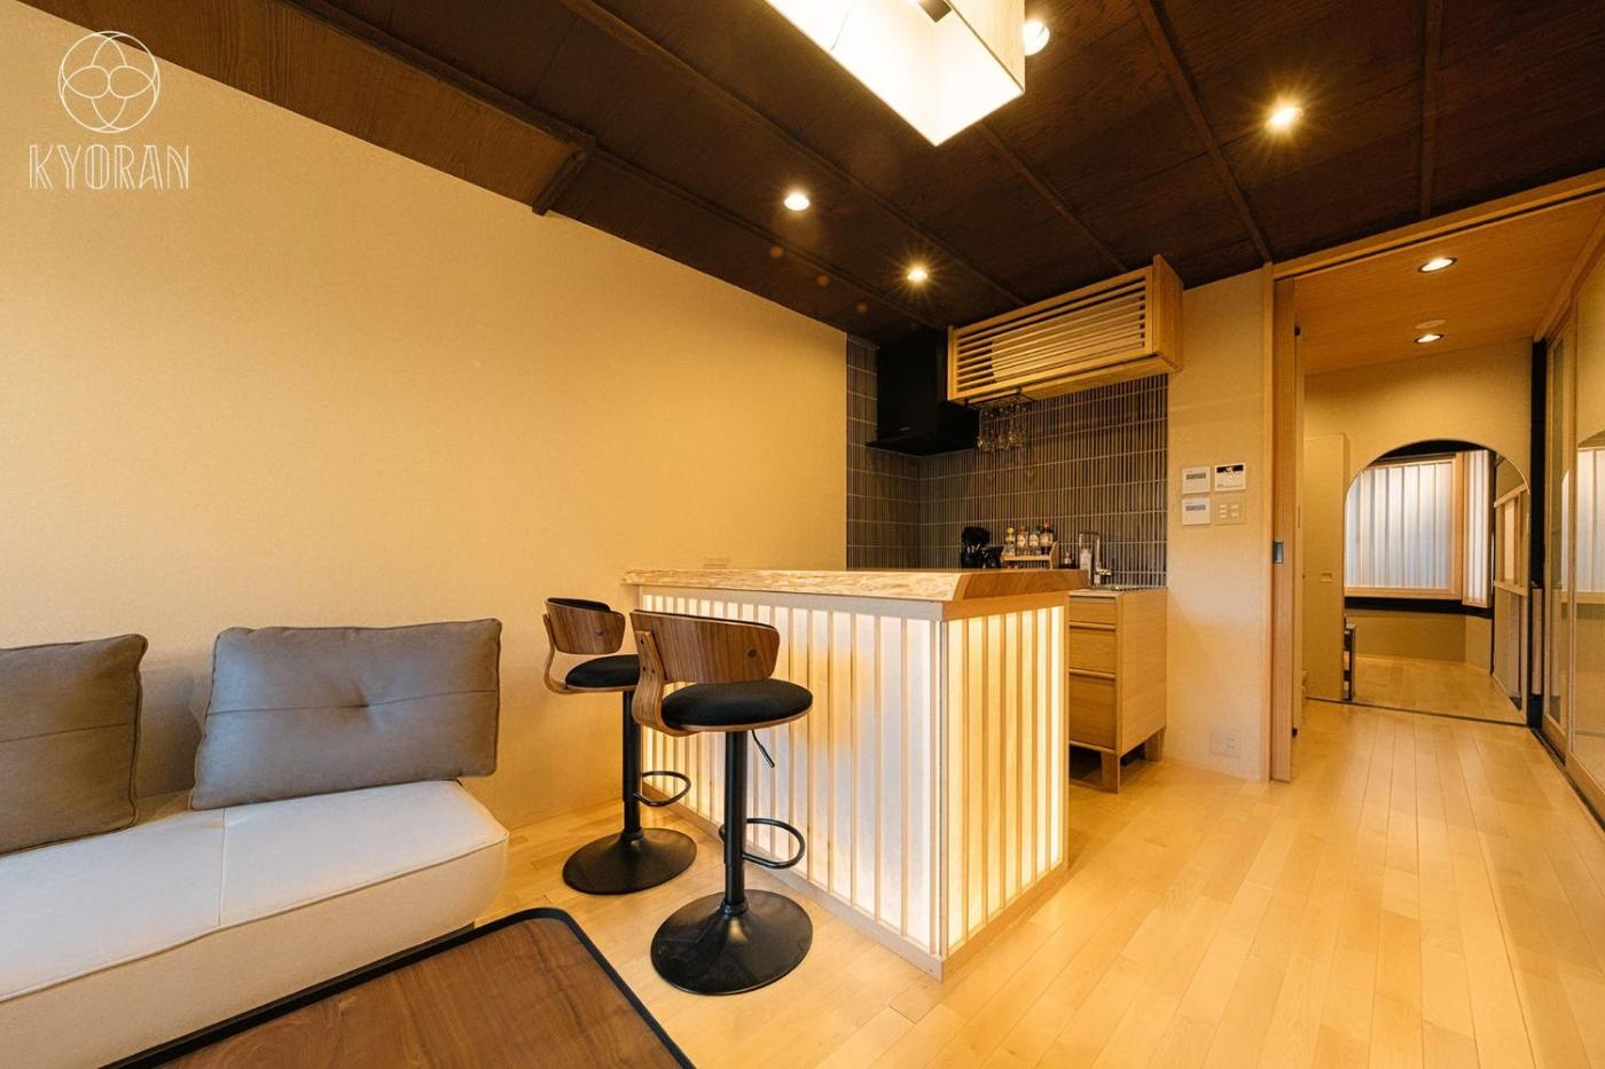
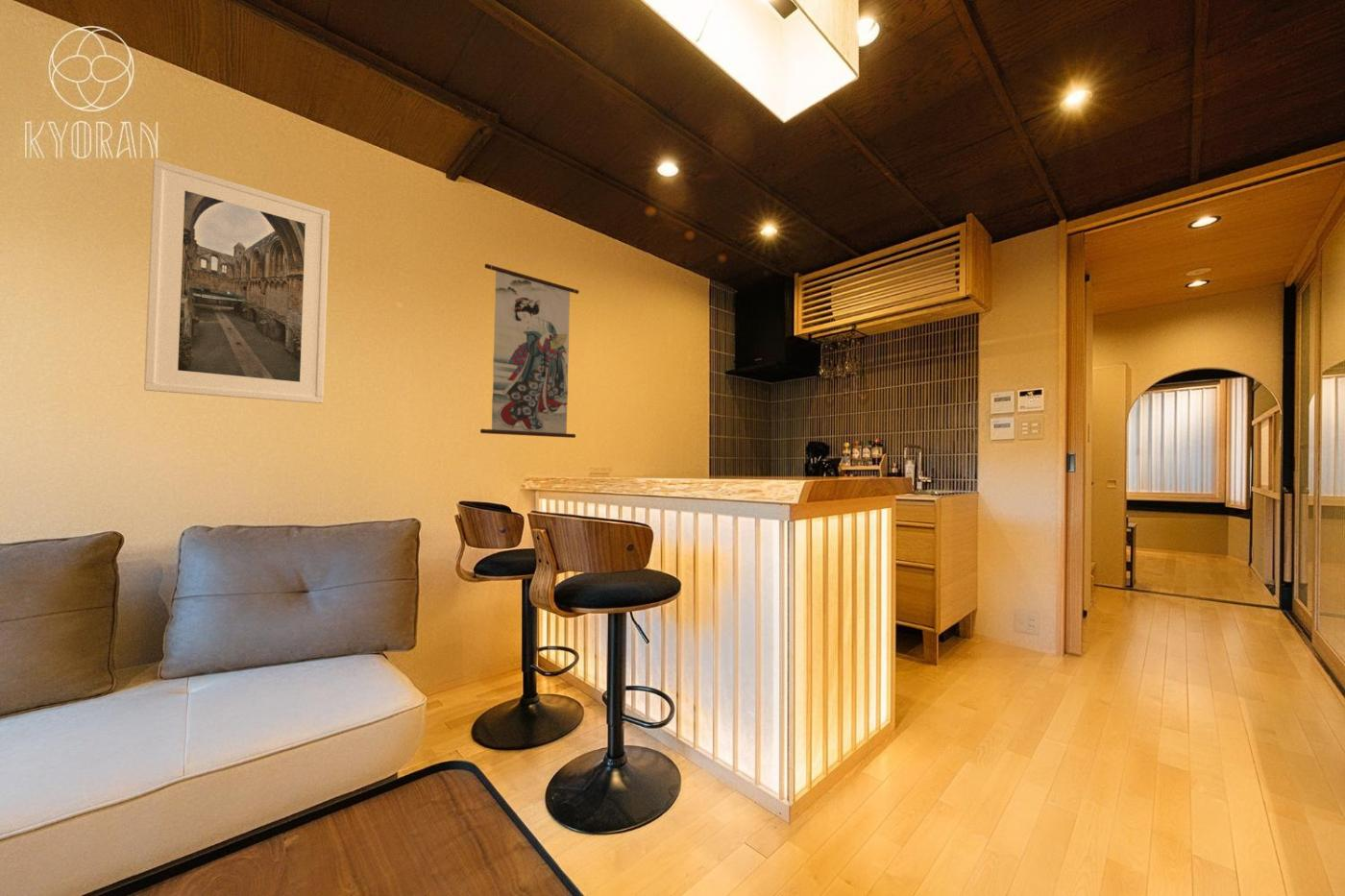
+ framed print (245, 292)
+ wall scroll (533, 345)
